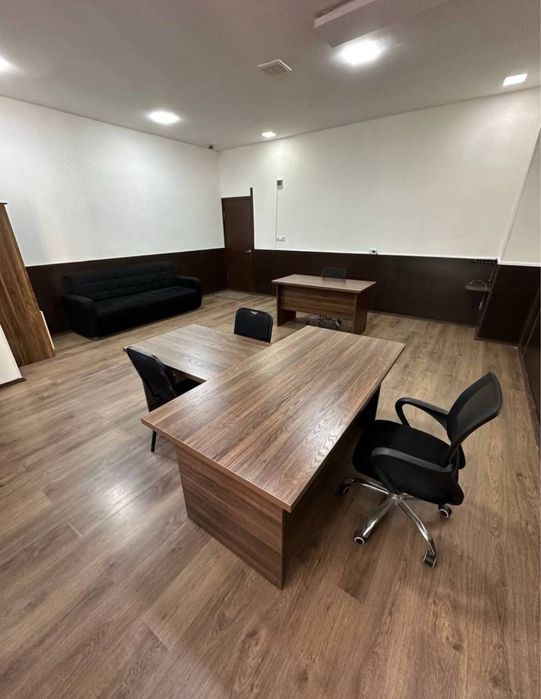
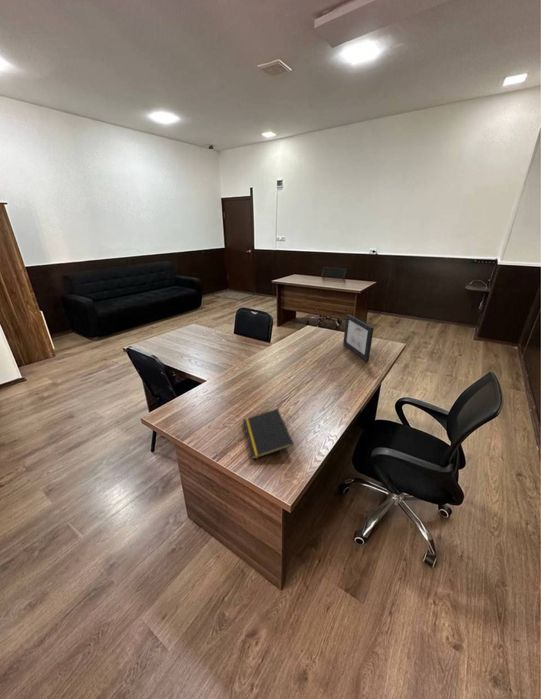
+ picture frame (360, 334)
+ notepad (266, 431)
